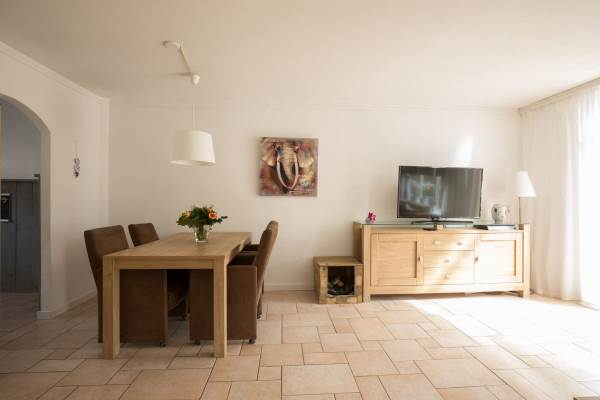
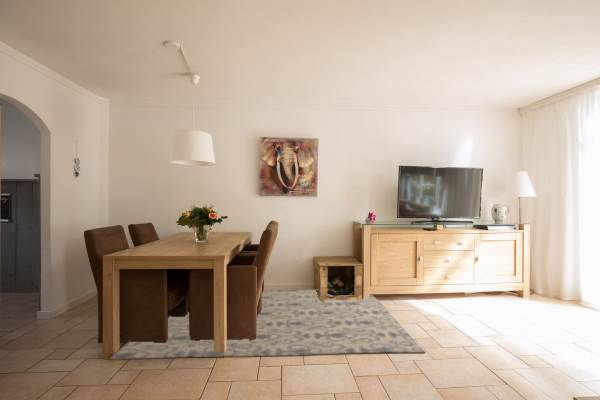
+ rug (274, 314)
